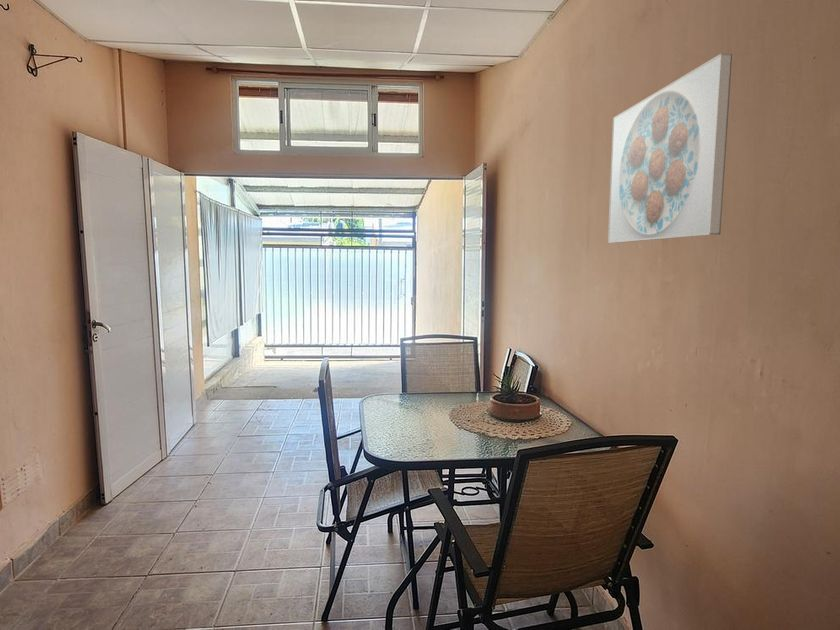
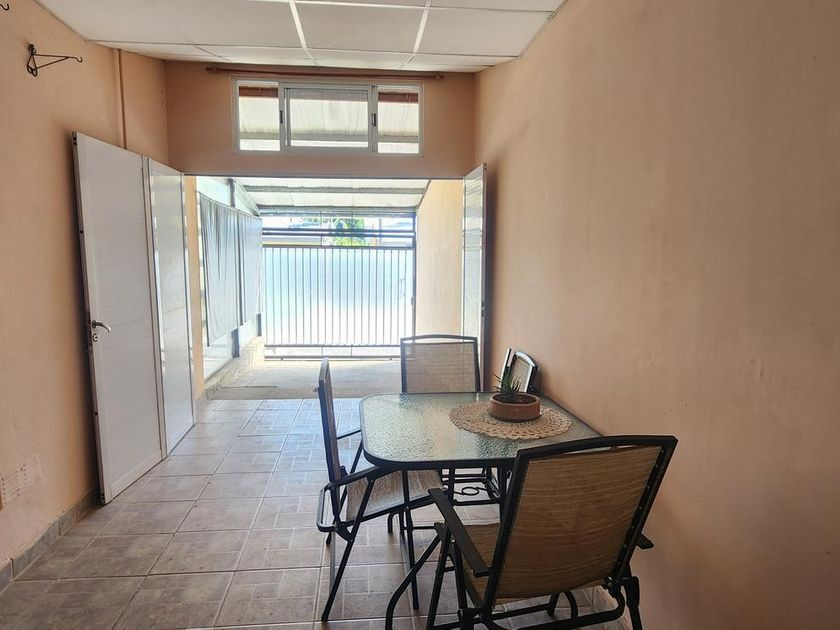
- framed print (658, 166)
